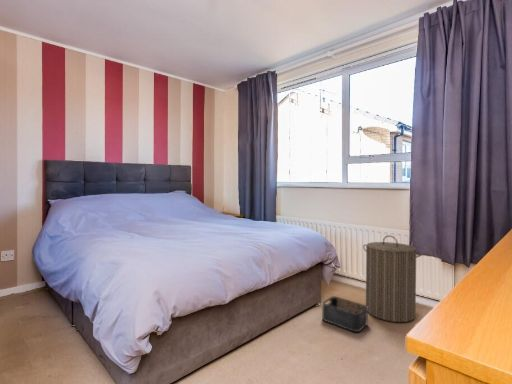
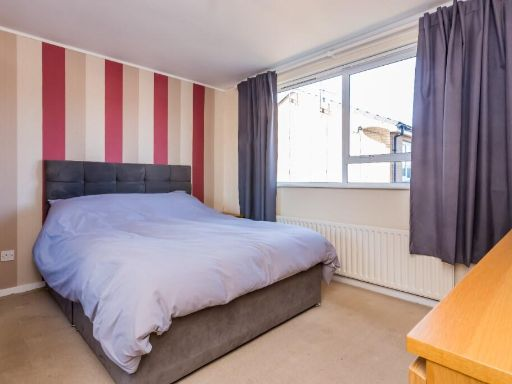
- laundry hamper (390, 274)
- storage bin (344, 313)
